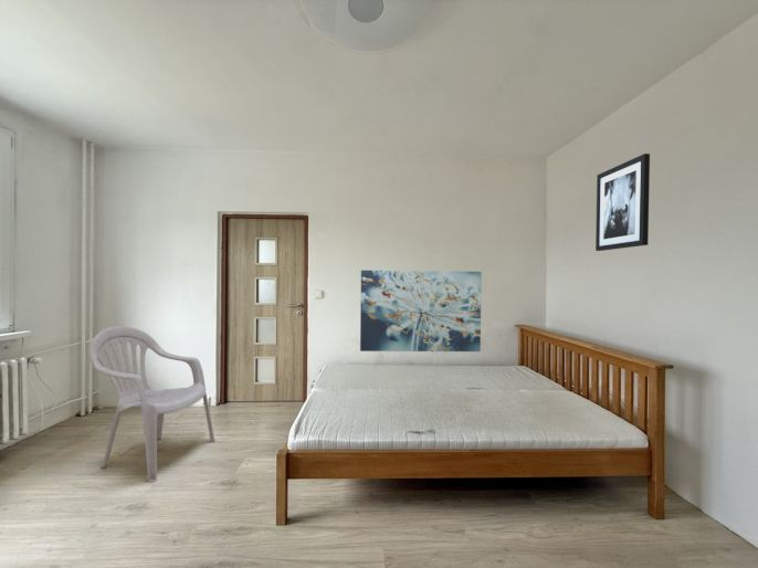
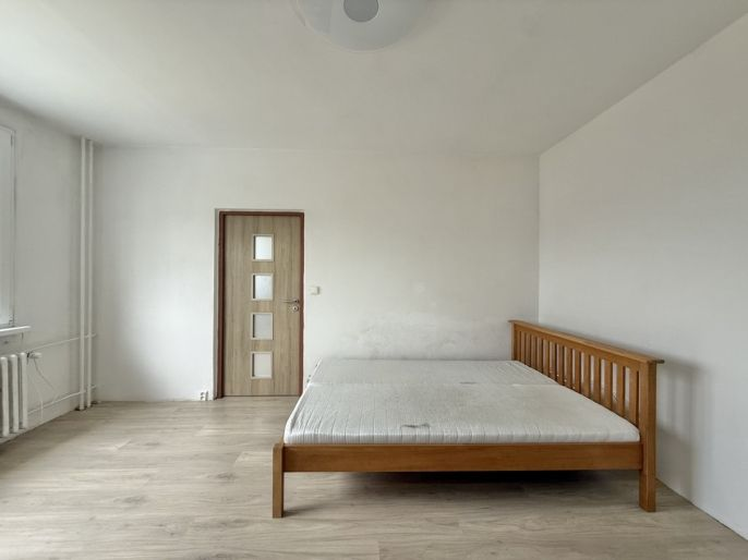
- wall art (420, 311)
- armchair (157, 391)
- wall art (620, 207)
